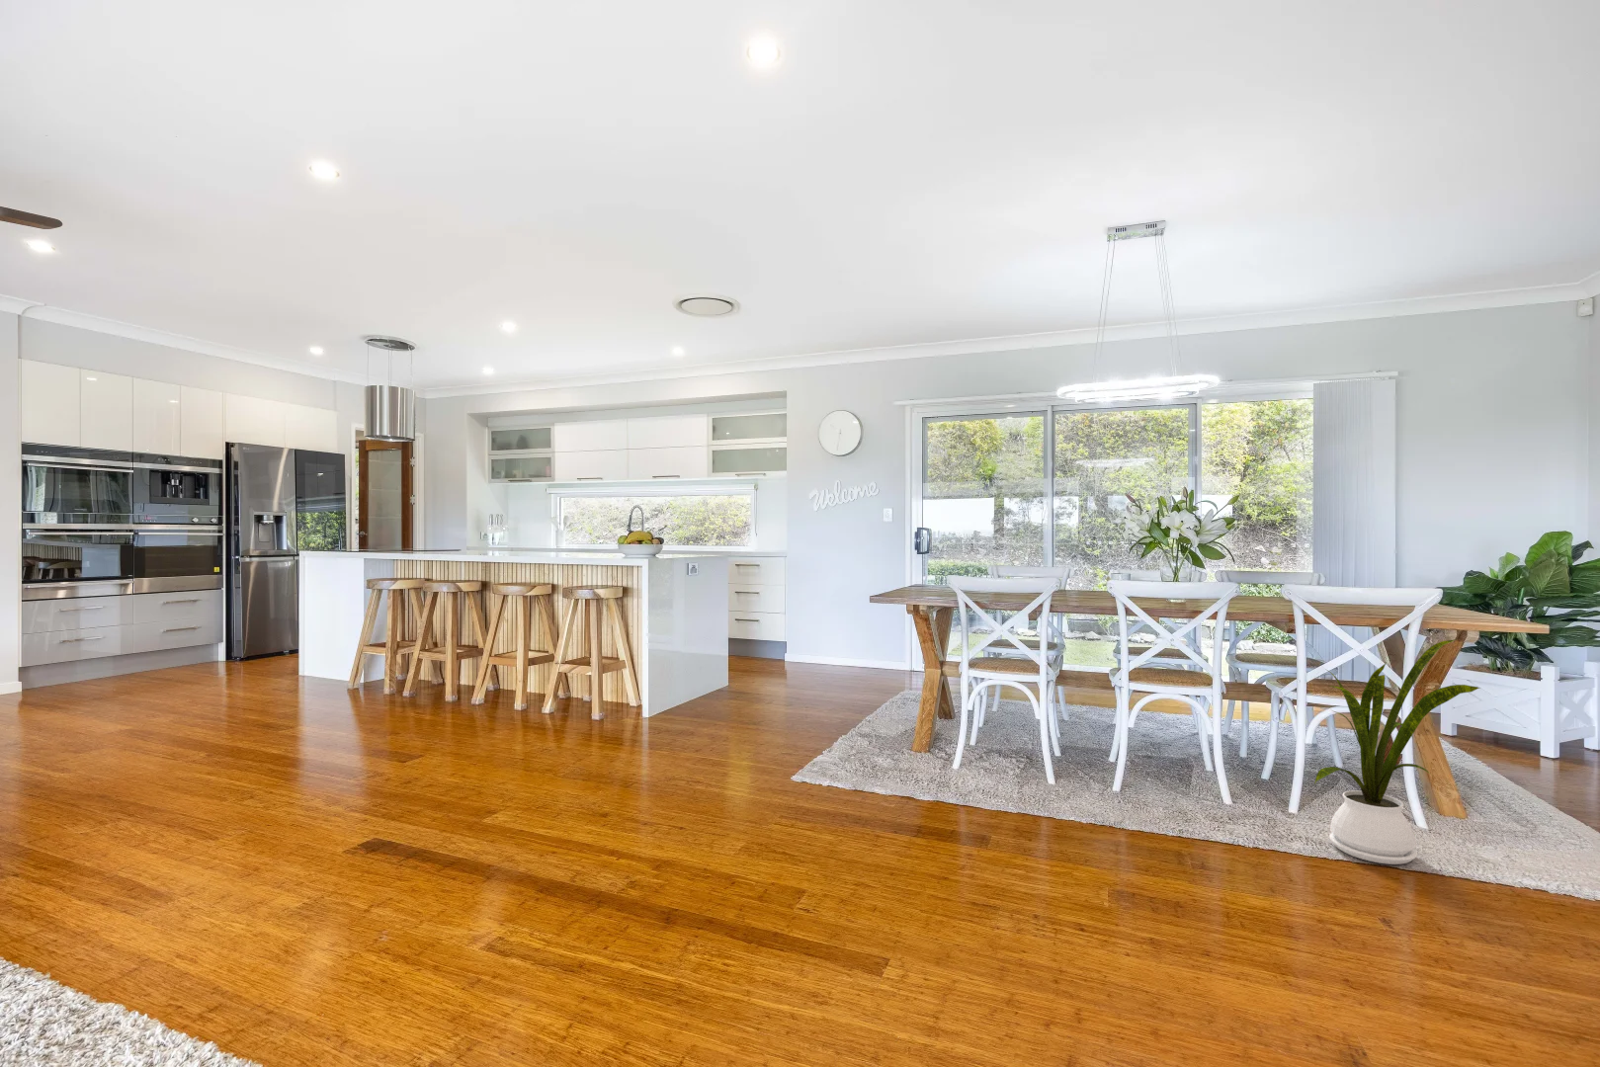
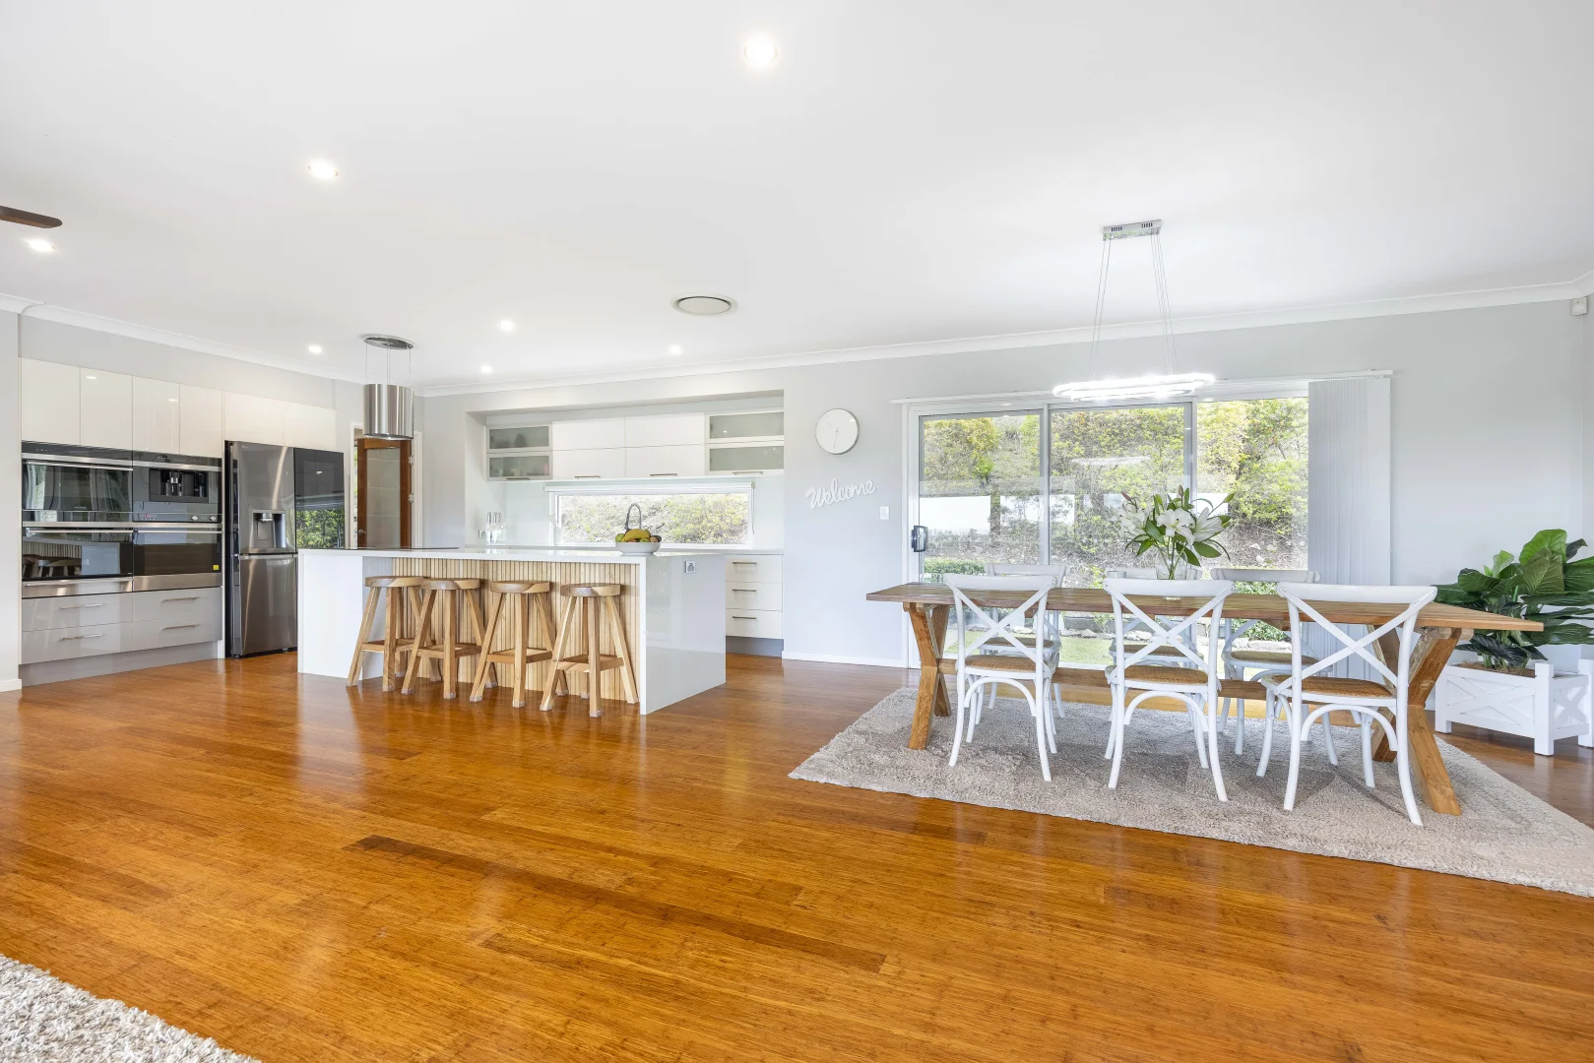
- house plant (1383, 745)
